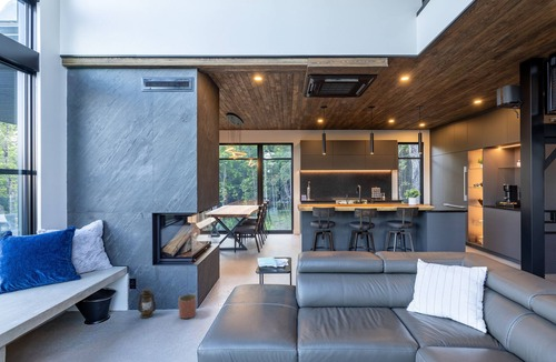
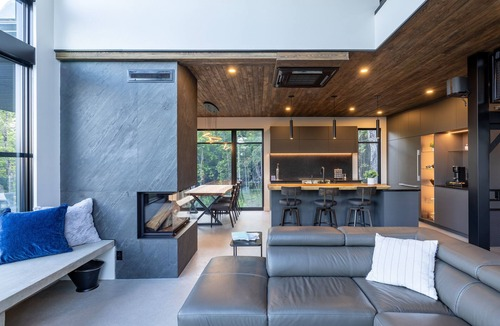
- planter (187, 305)
- lantern (147, 301)
